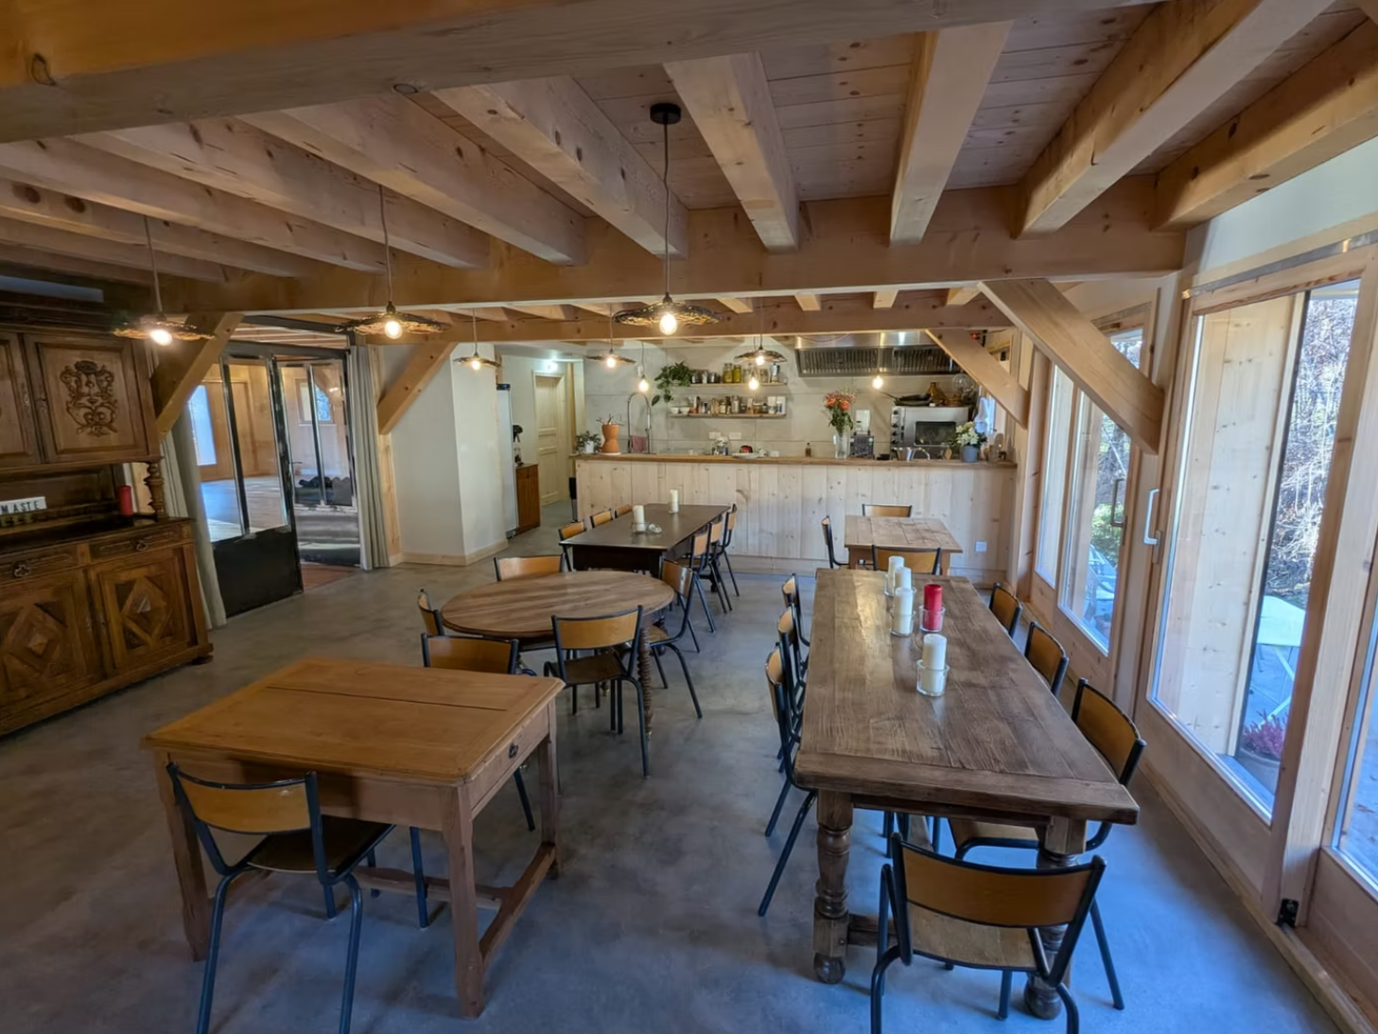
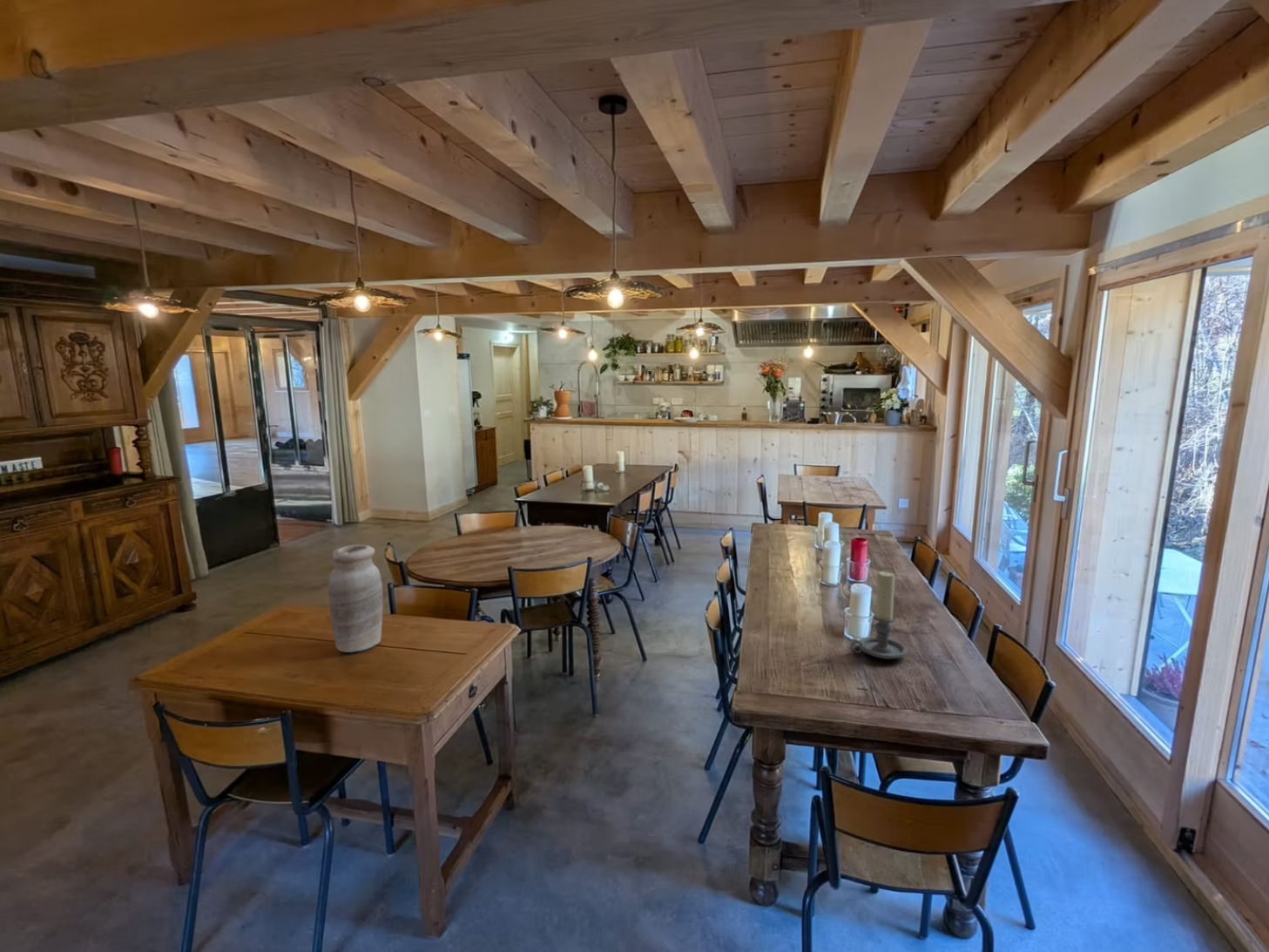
+ candle holder (879, 612)
+ vase (356, 598)
